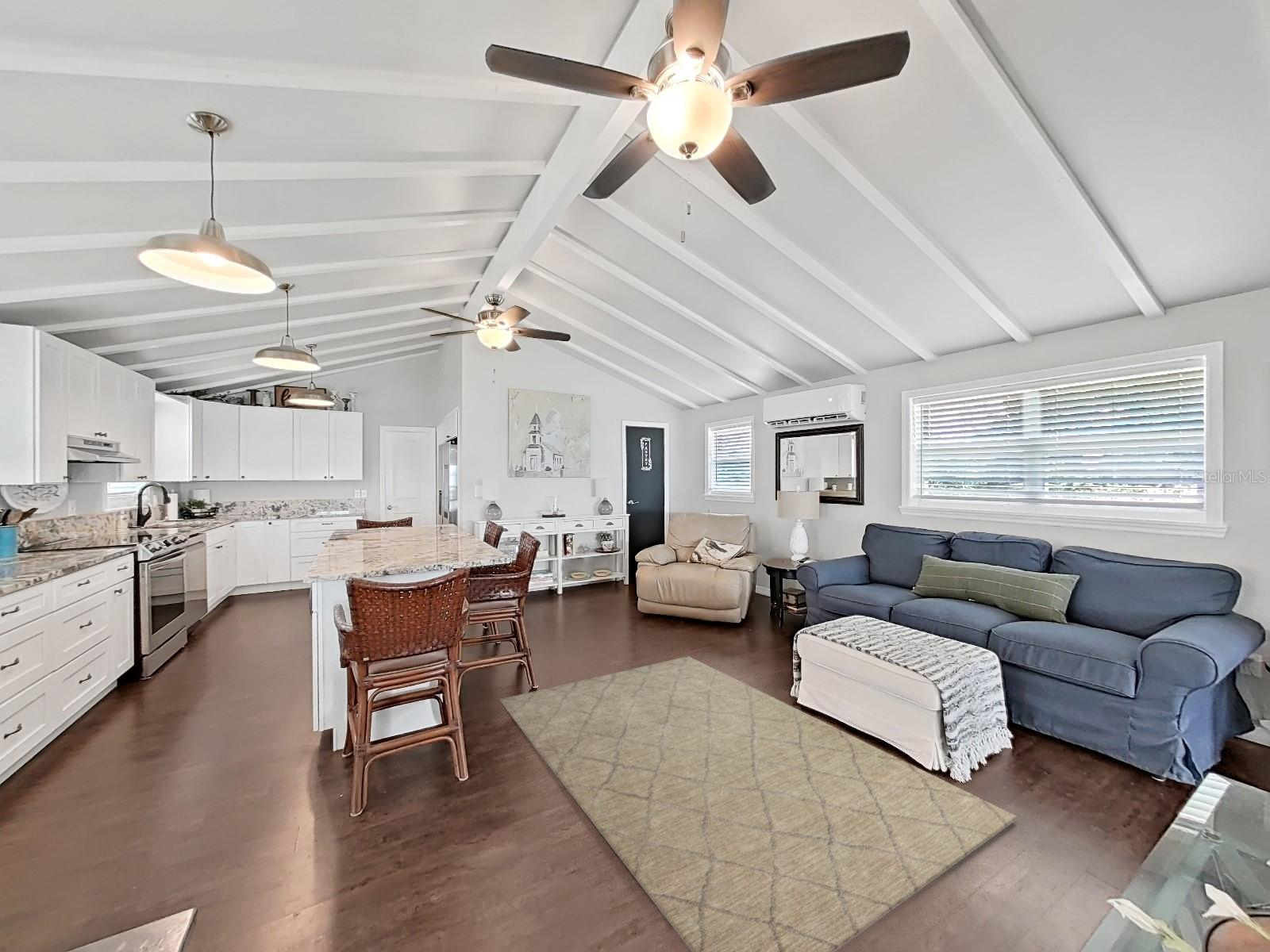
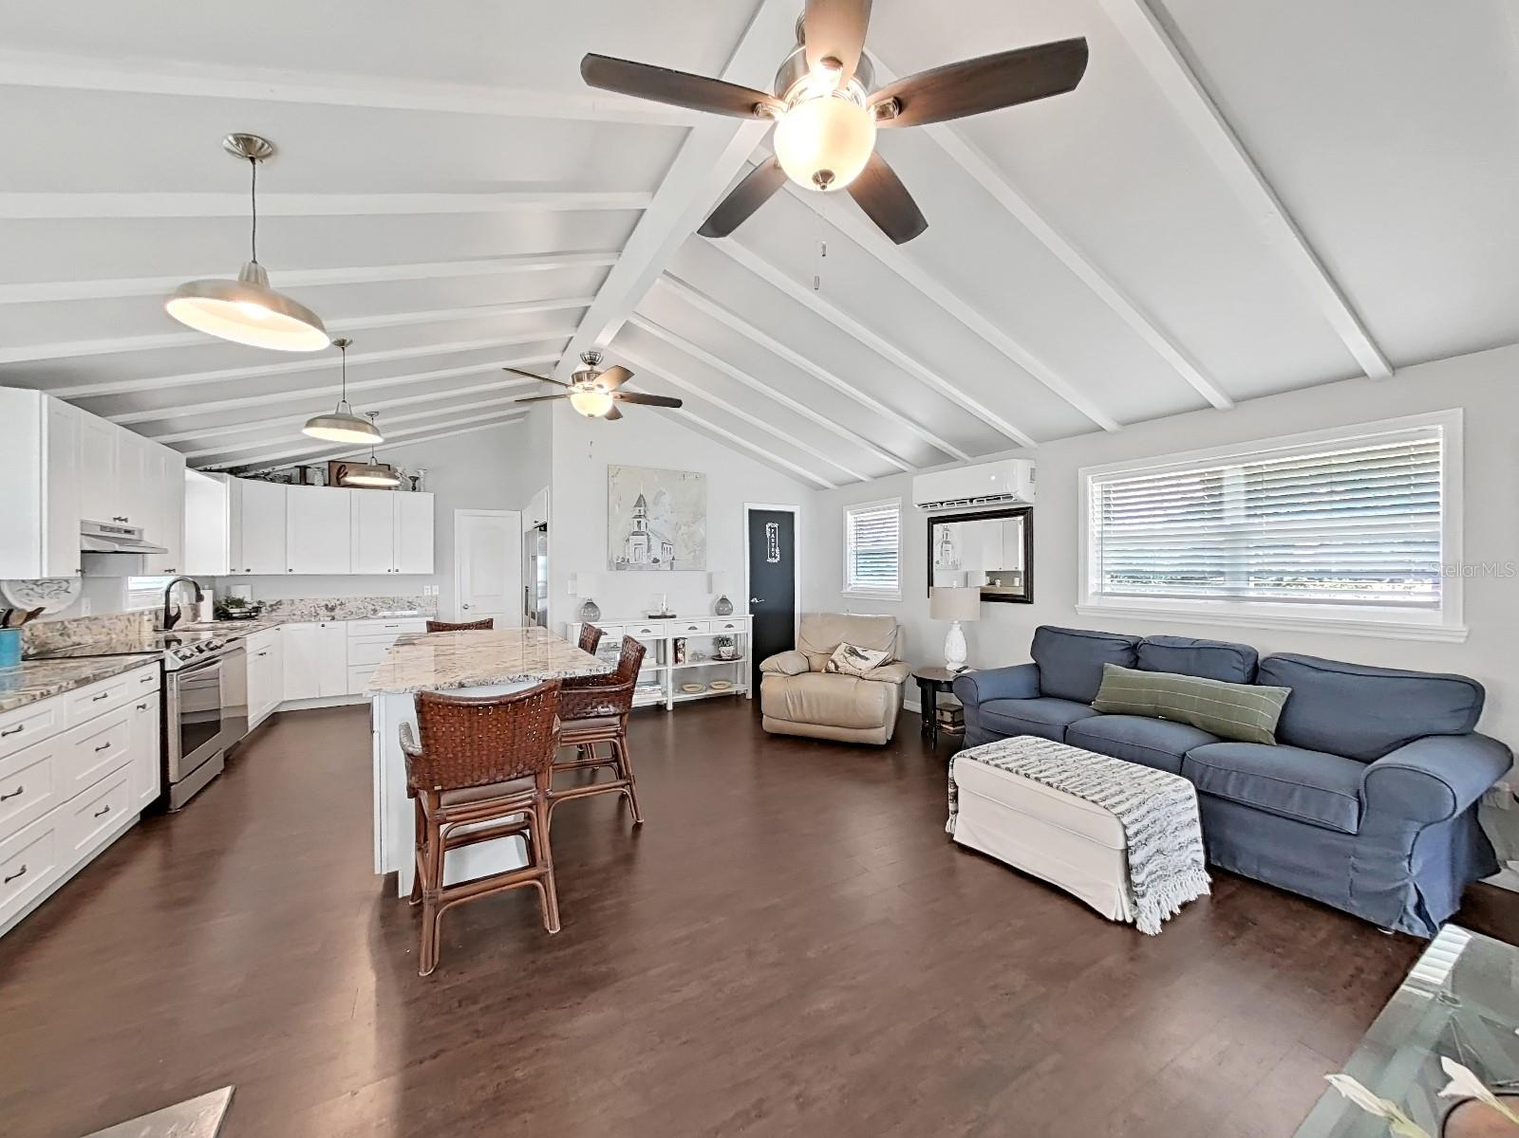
- rug (702, 746)
